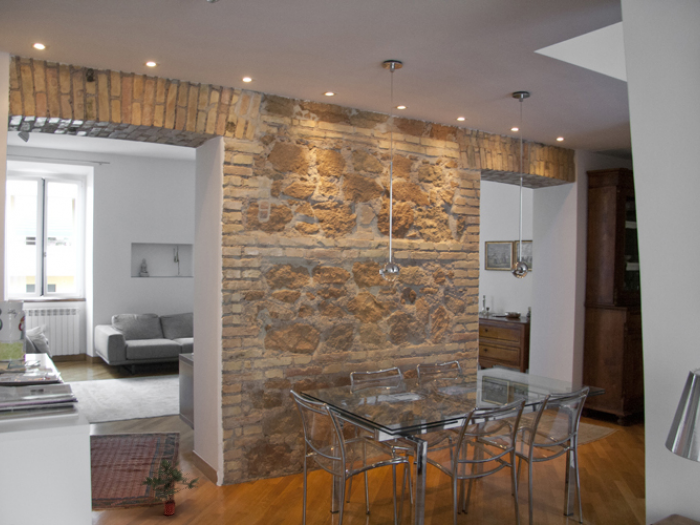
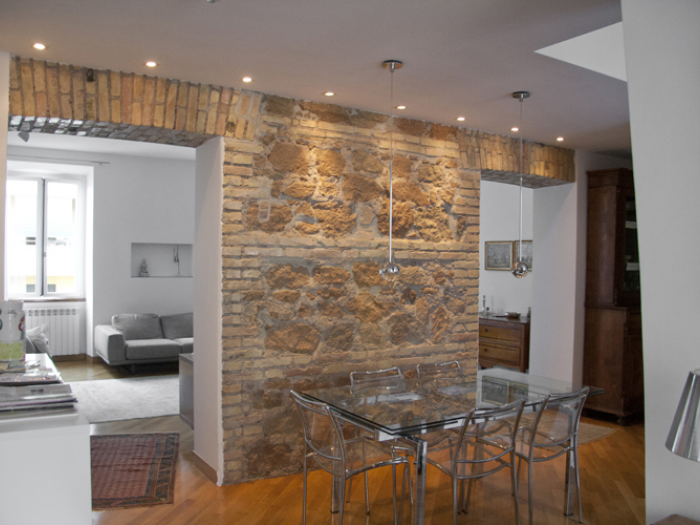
- potted plant (171, 484)
